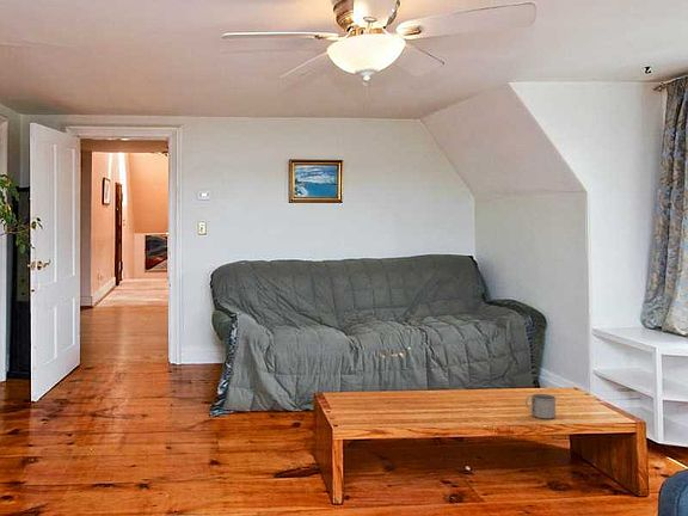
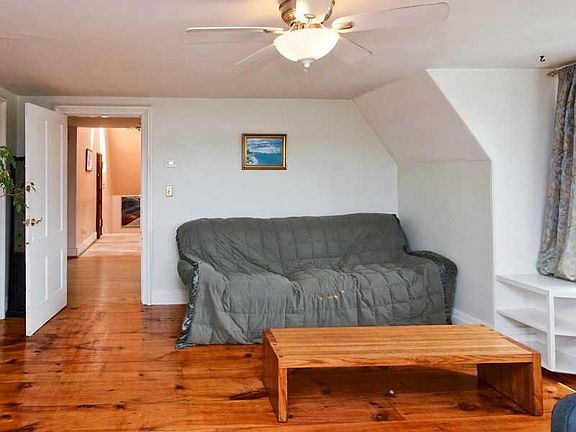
- mug (541, 405)
